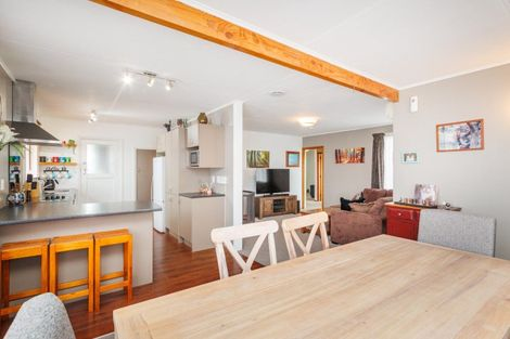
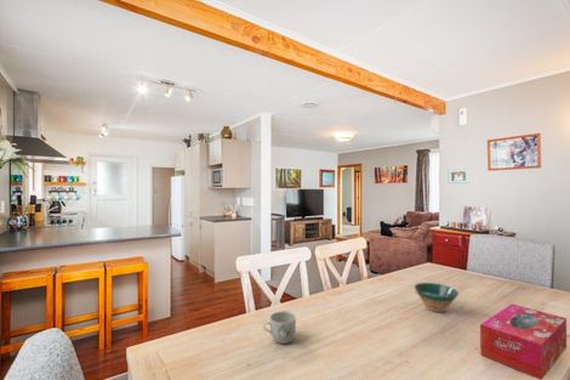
+ bowl (435, 297)
+ mug (279, 328)
+ tissue box (524, 335)
